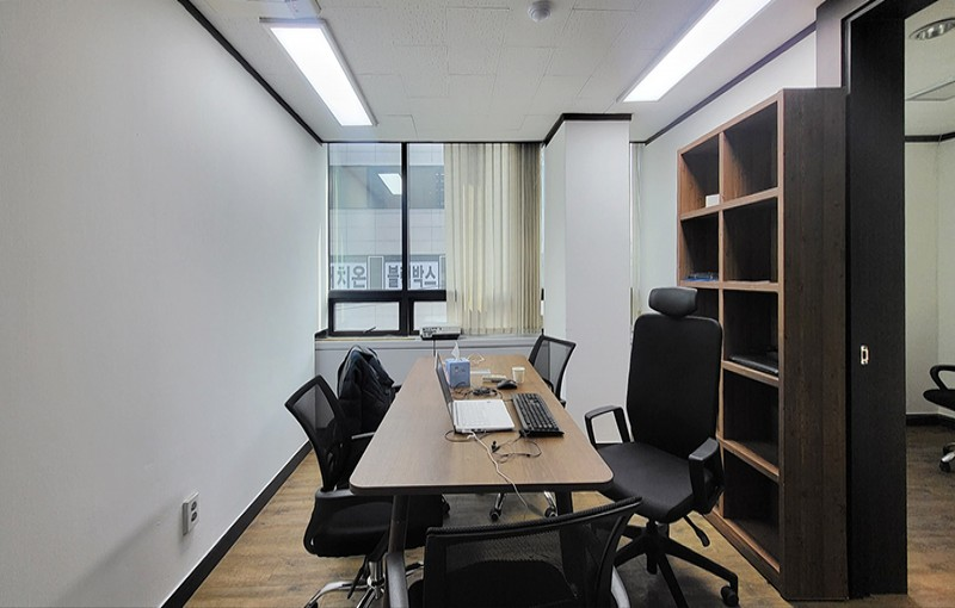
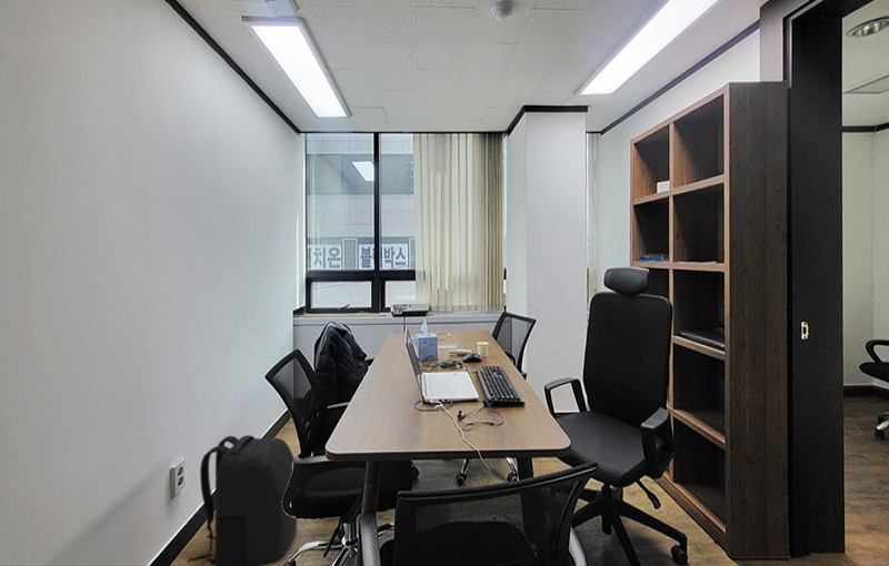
+ backpack (246, 492)
